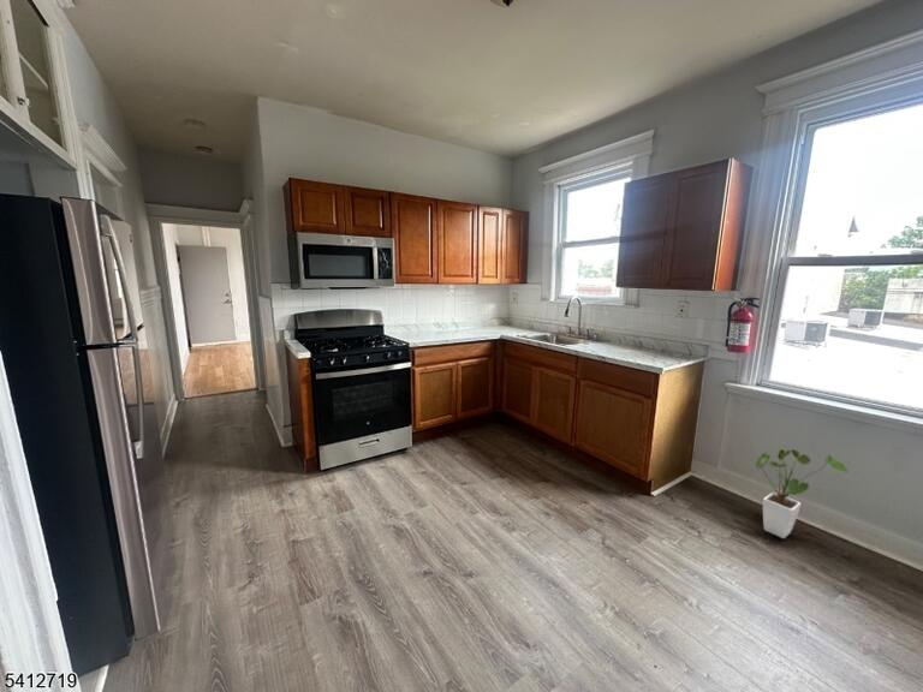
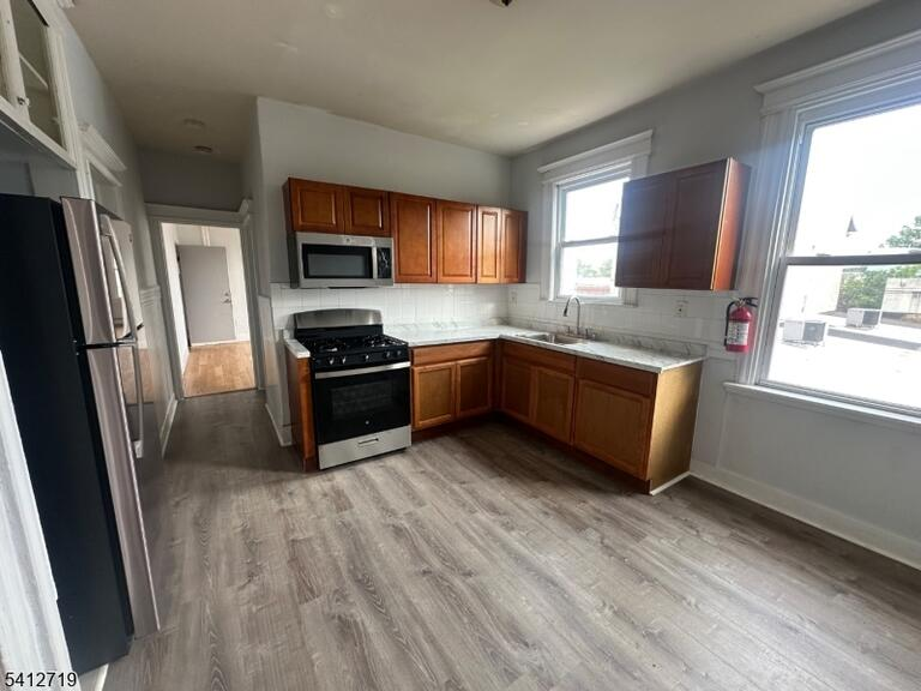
- house plant (792, 494)
